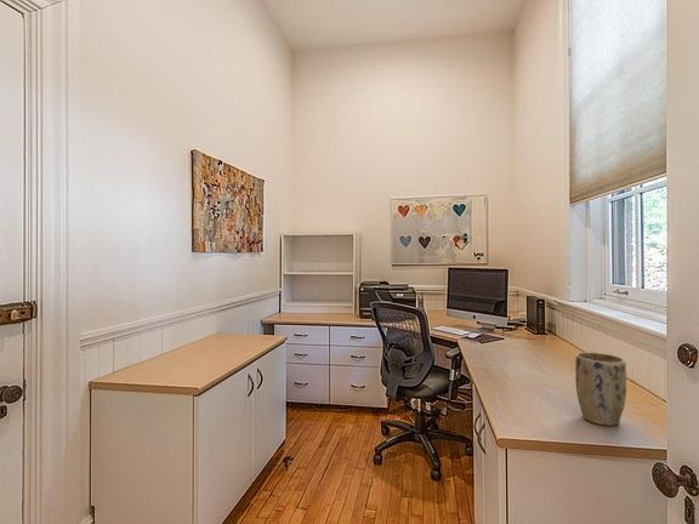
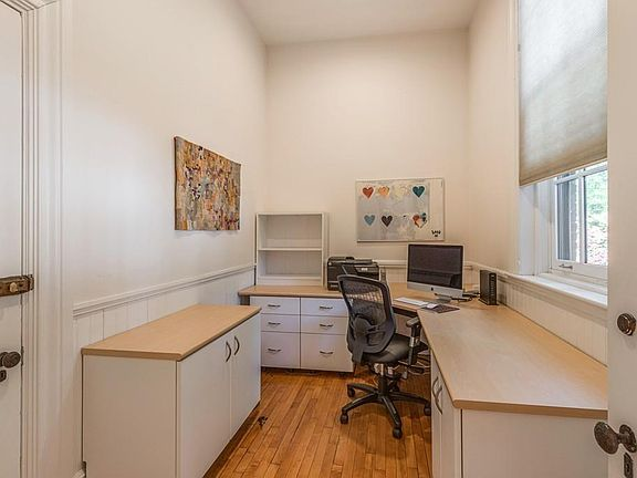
- plant pot (599, 388)
